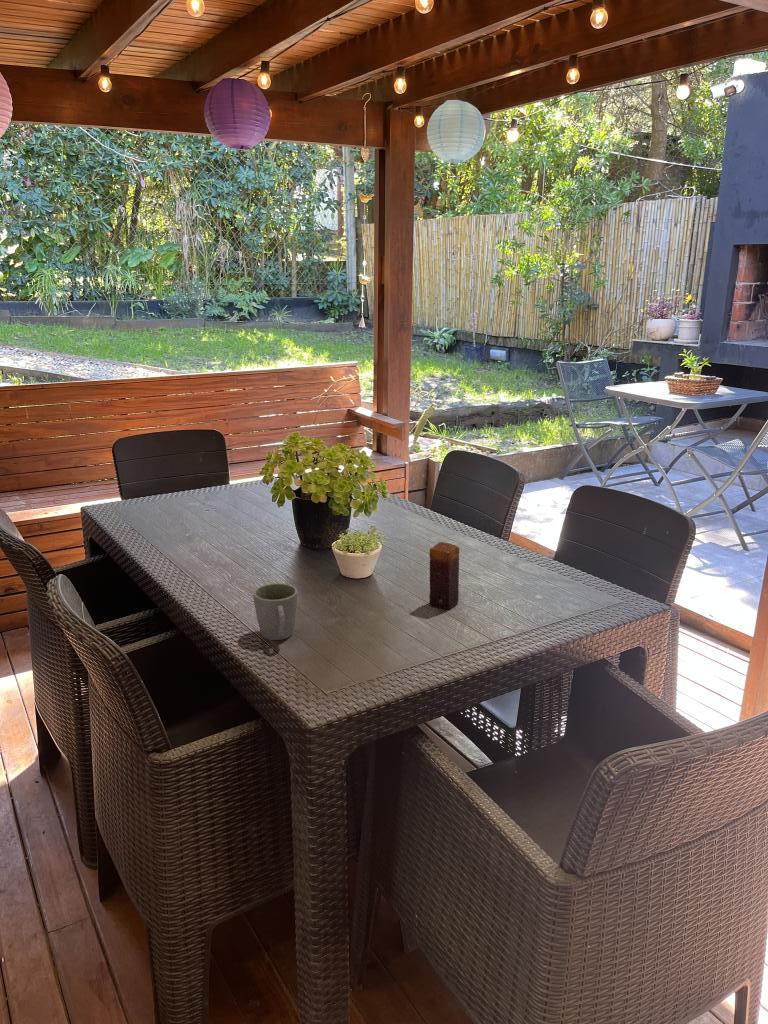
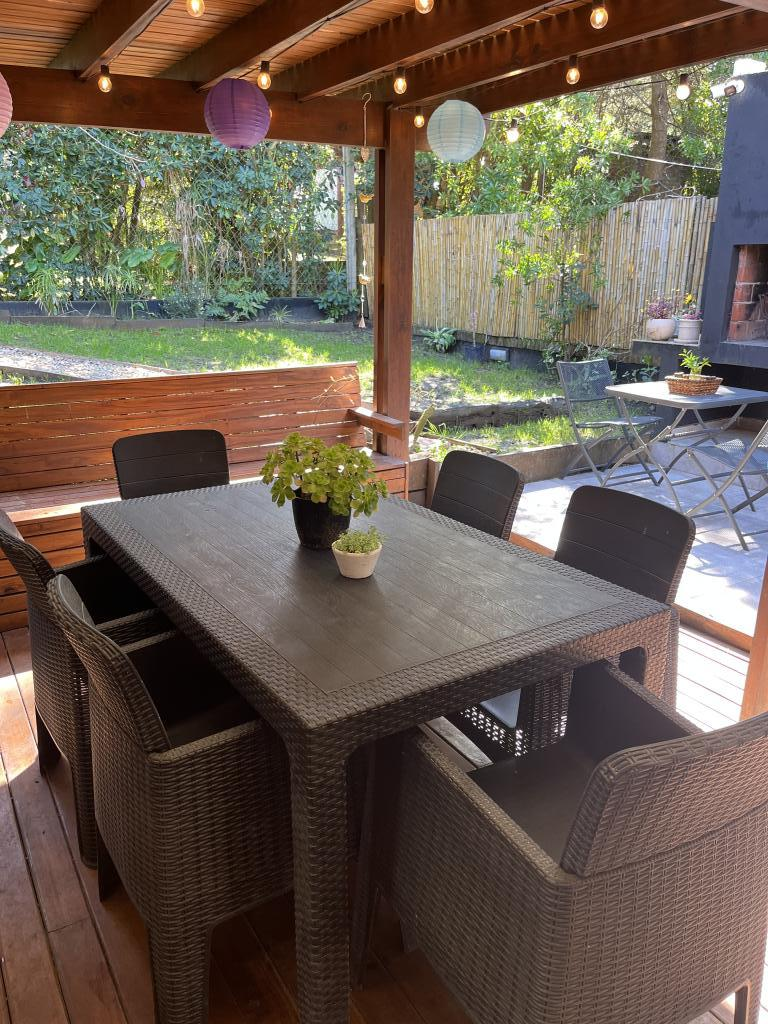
- candle (444, 575)
- mug (277, 615)
